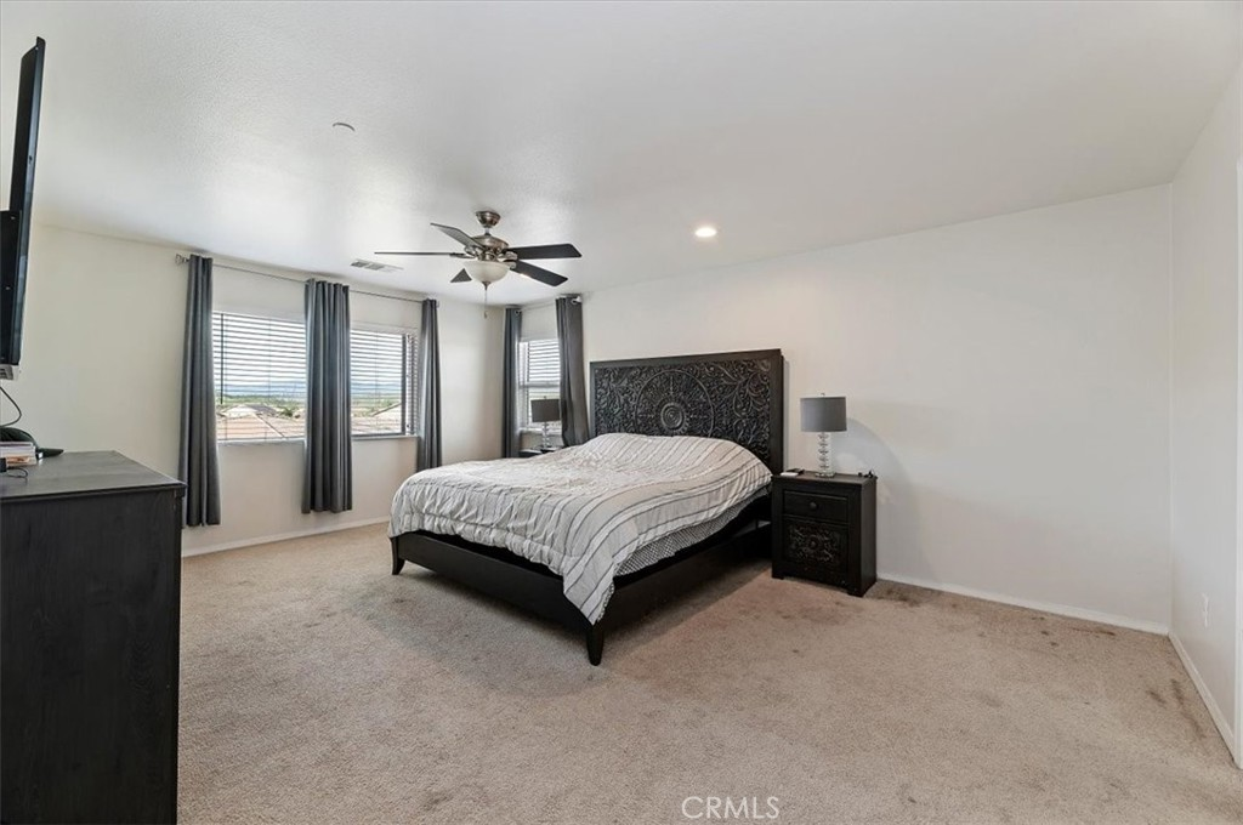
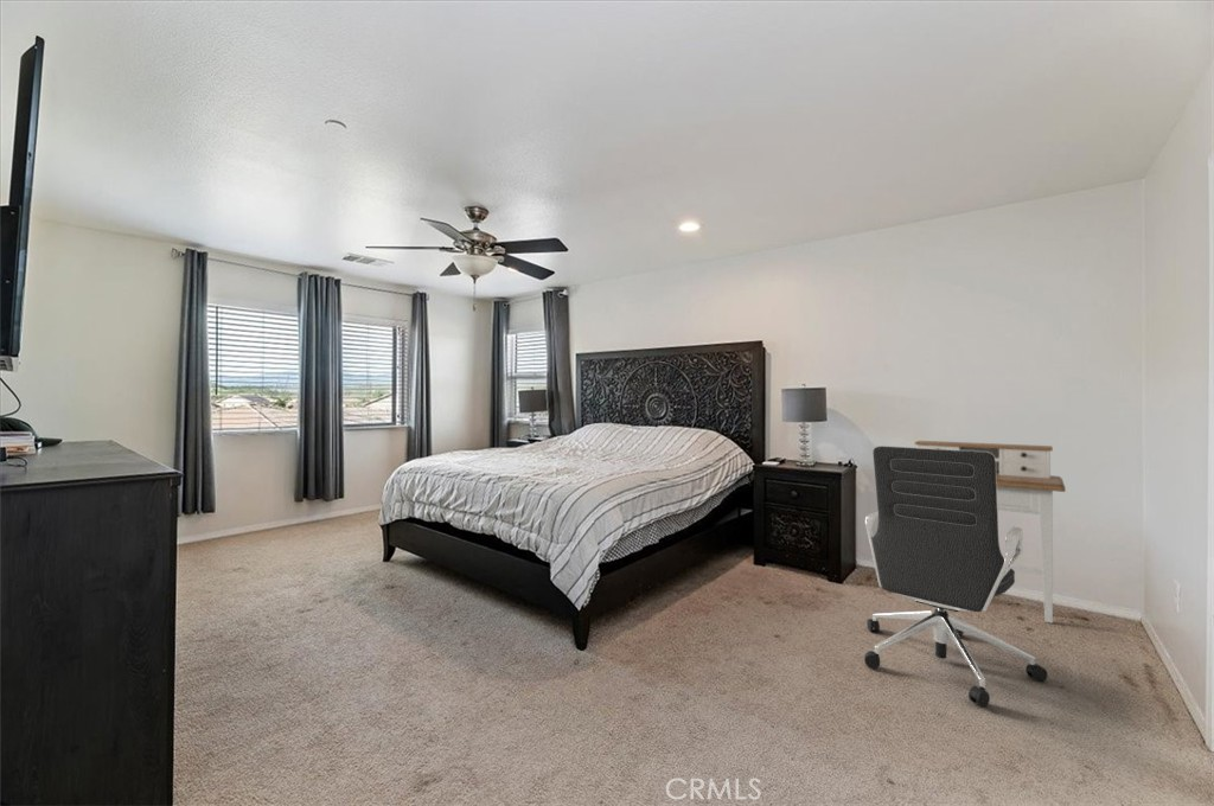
+ office chair (943, 552)
+ desk (997, 508)
